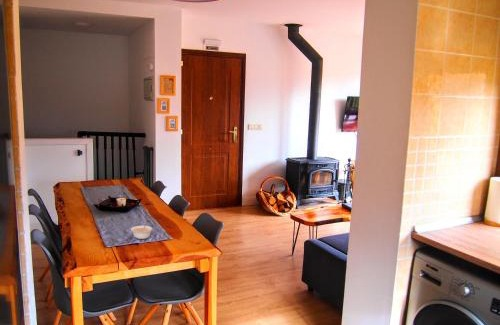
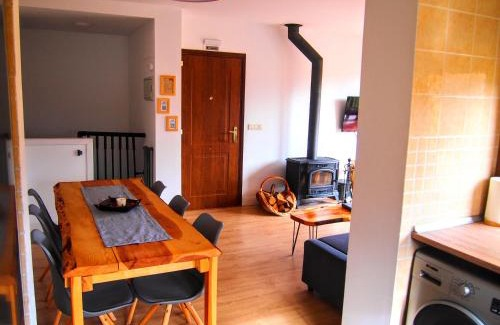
- legume (141, 231)
